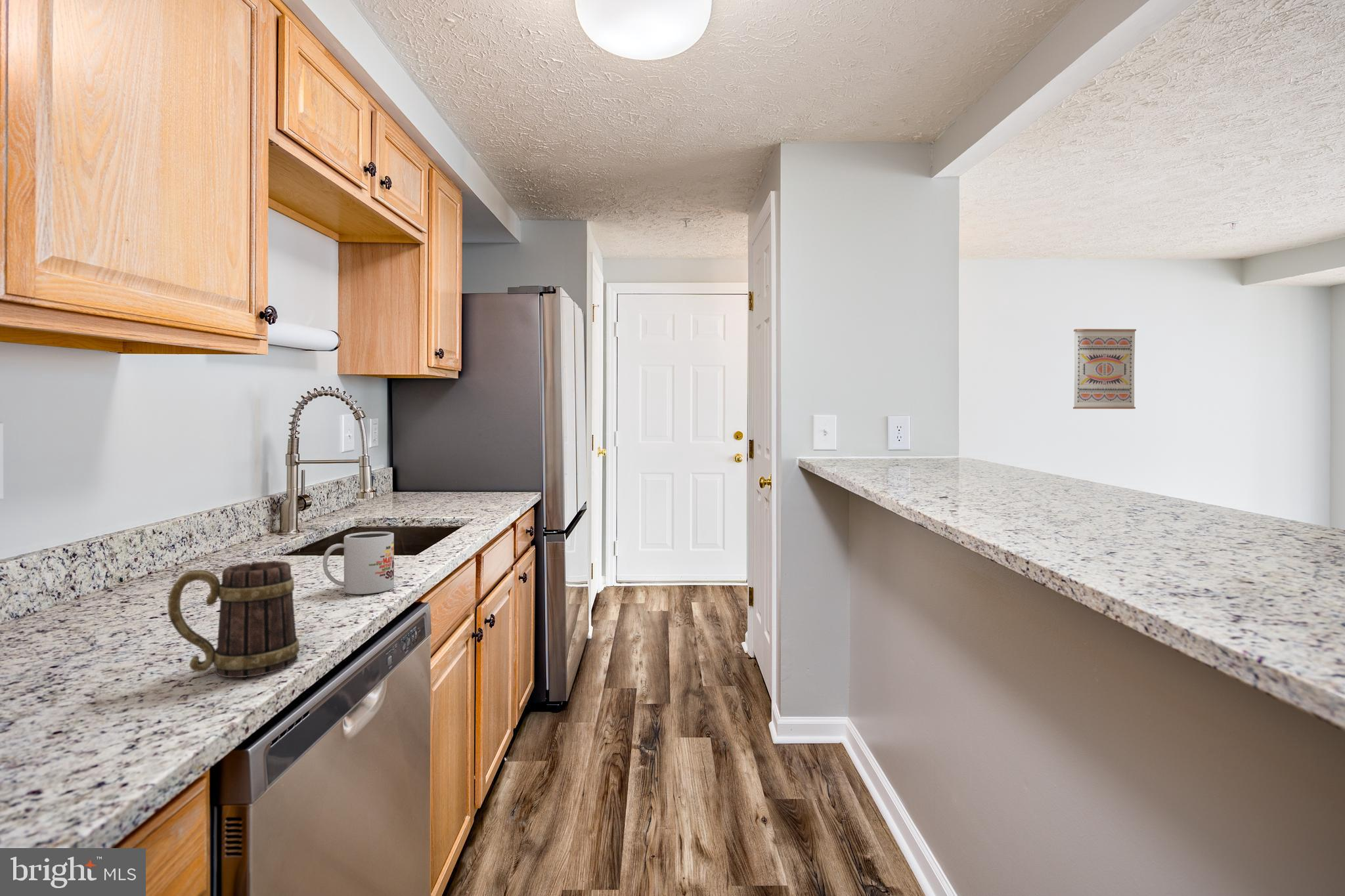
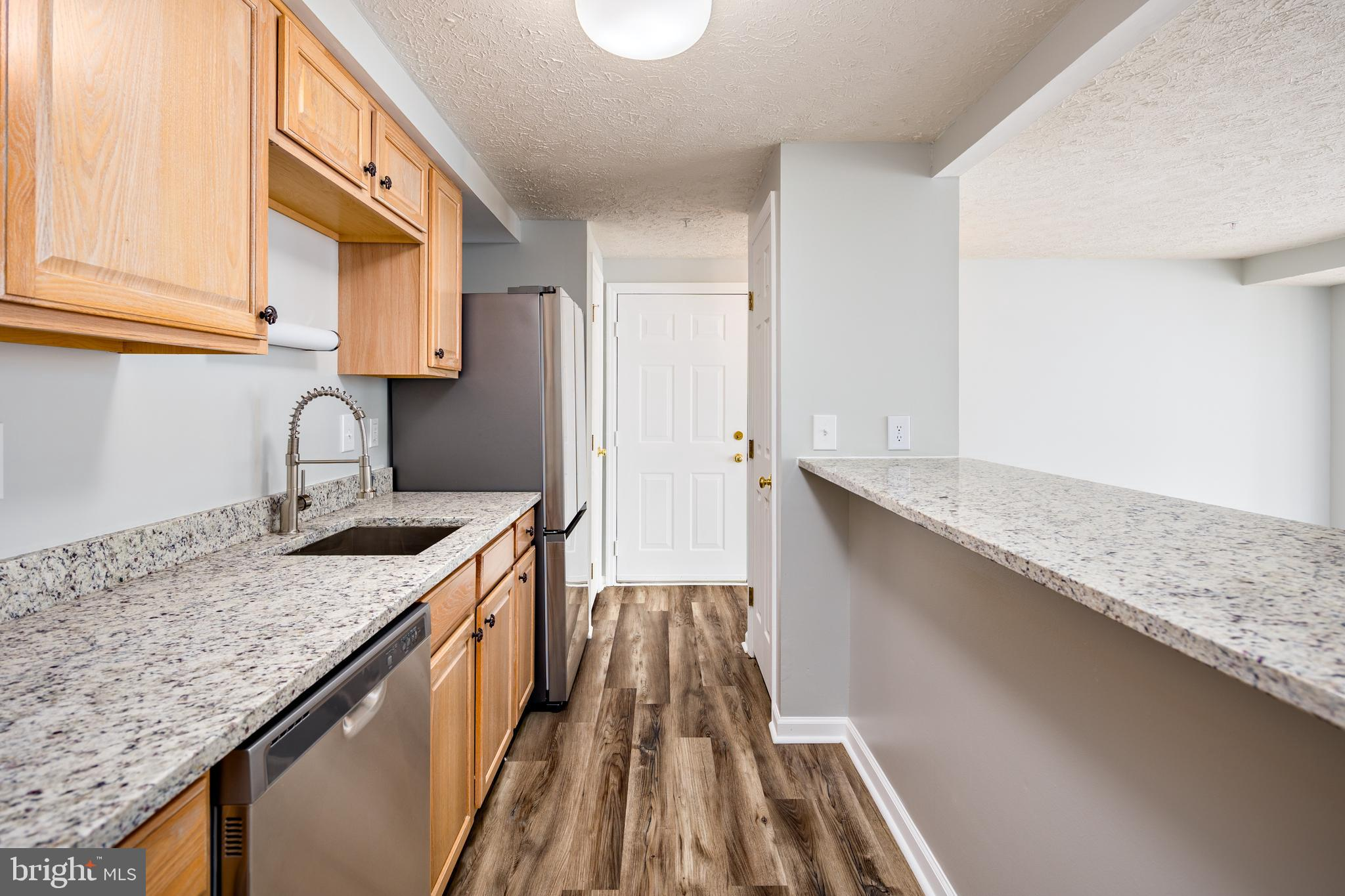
- mug (237, 618)
- mug (359, 563)
- wall art (1104, 369)
